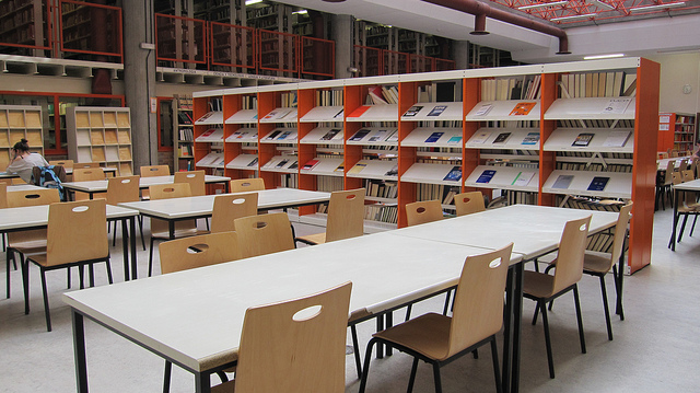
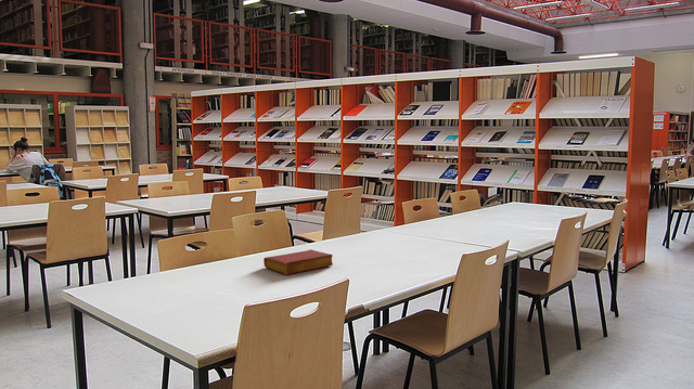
+ book (298, 260)
